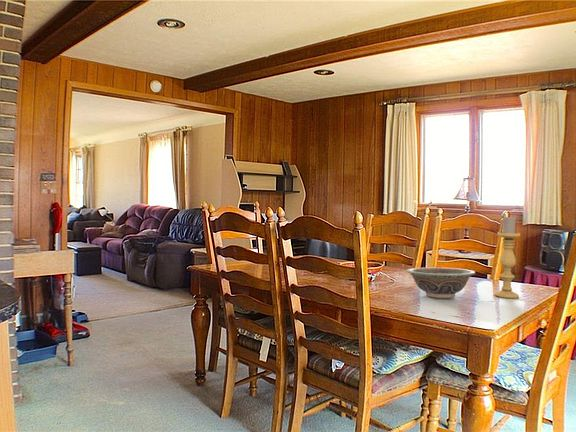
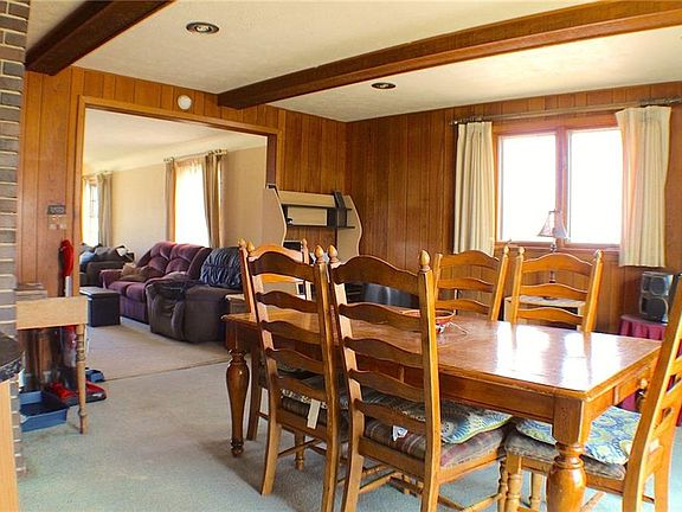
- candle holder (507, 255)
- decorative bowl (439, 282)
